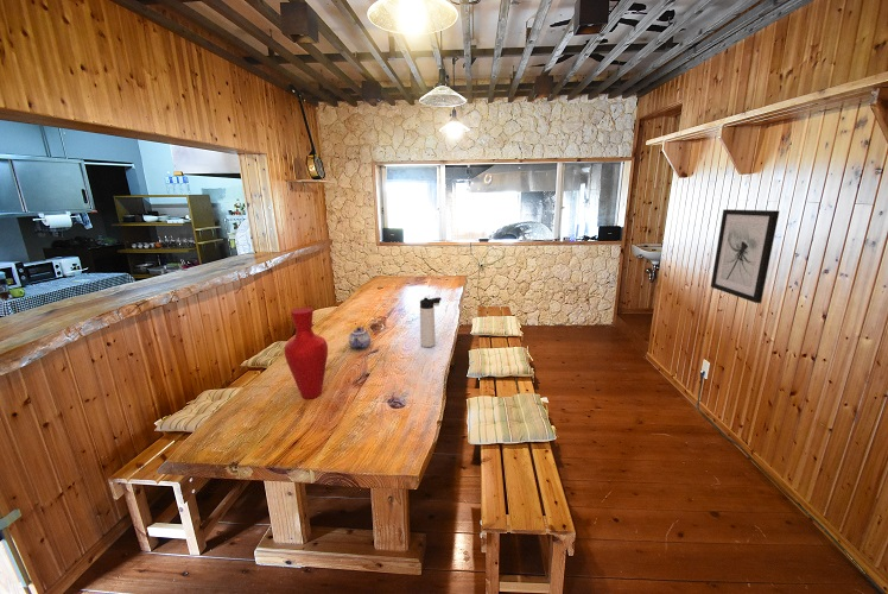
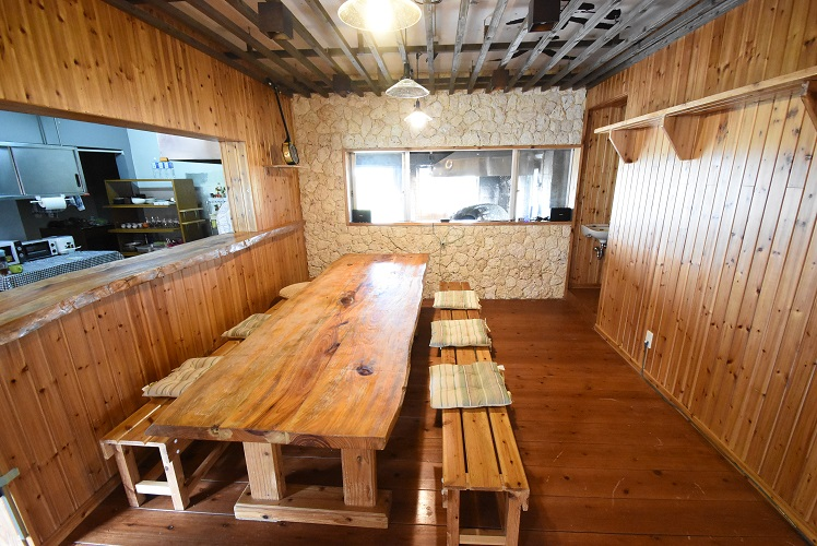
- wall art (741, 253)
- teapot (359, 337)
- vase (306, 353)
- thermos bottle (430, 322)
